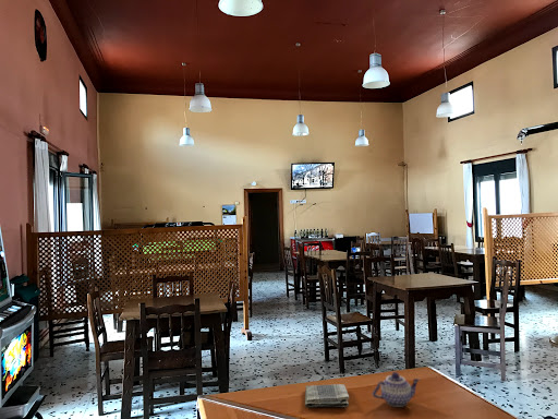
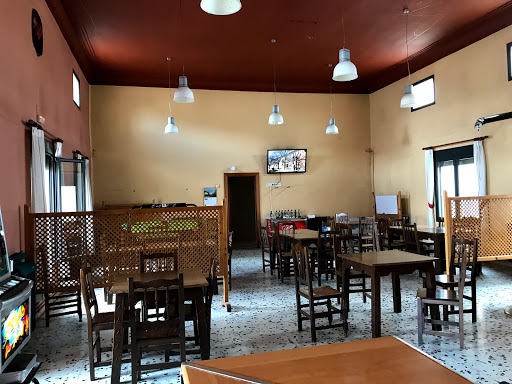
- teapot (396, 387)
- dish towel (326, 394)
